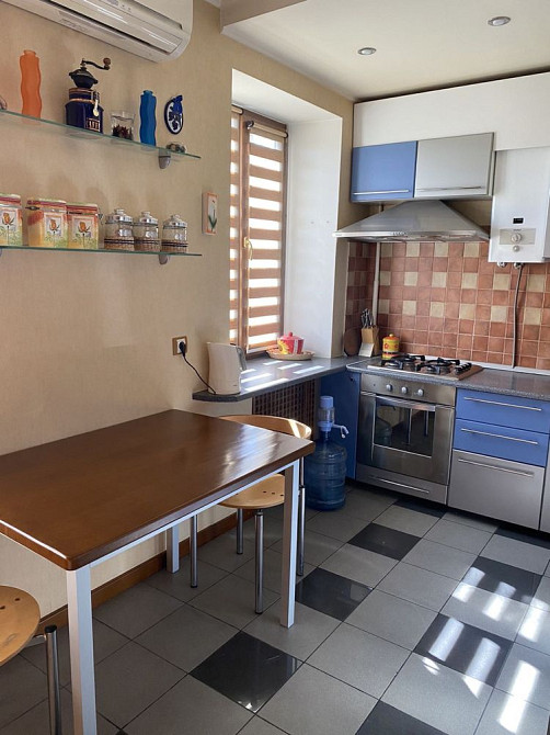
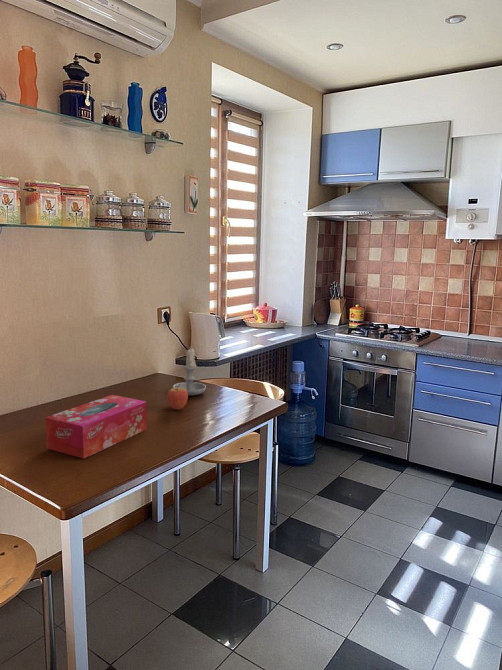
+ tissue box (99, 423)
+ candle (189, 370)
+ fruit (177, 396)
